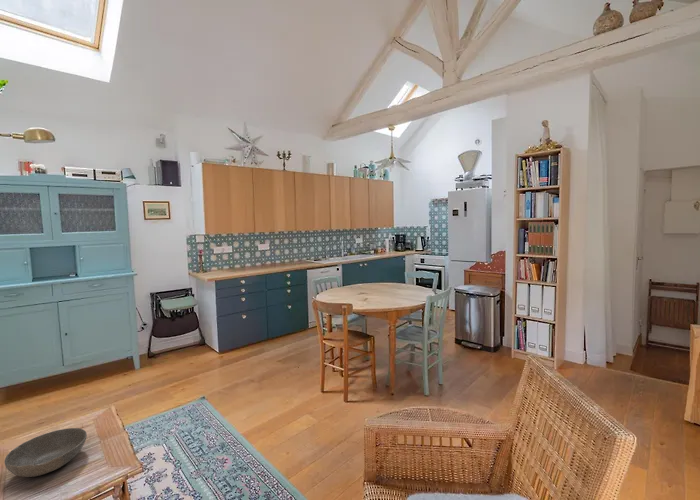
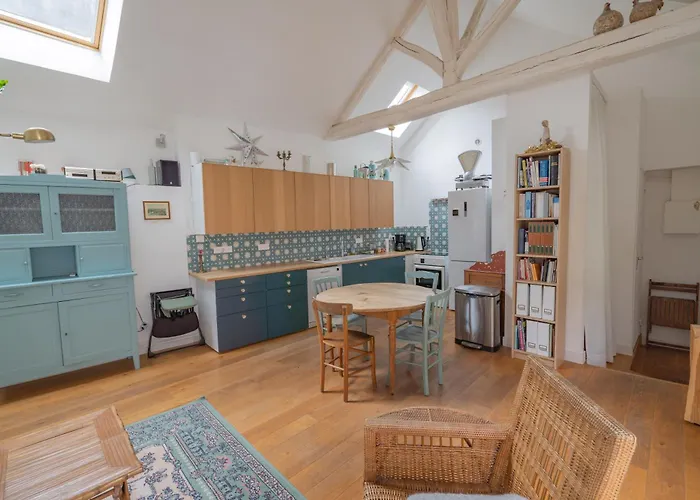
- bowl (48, 455)
